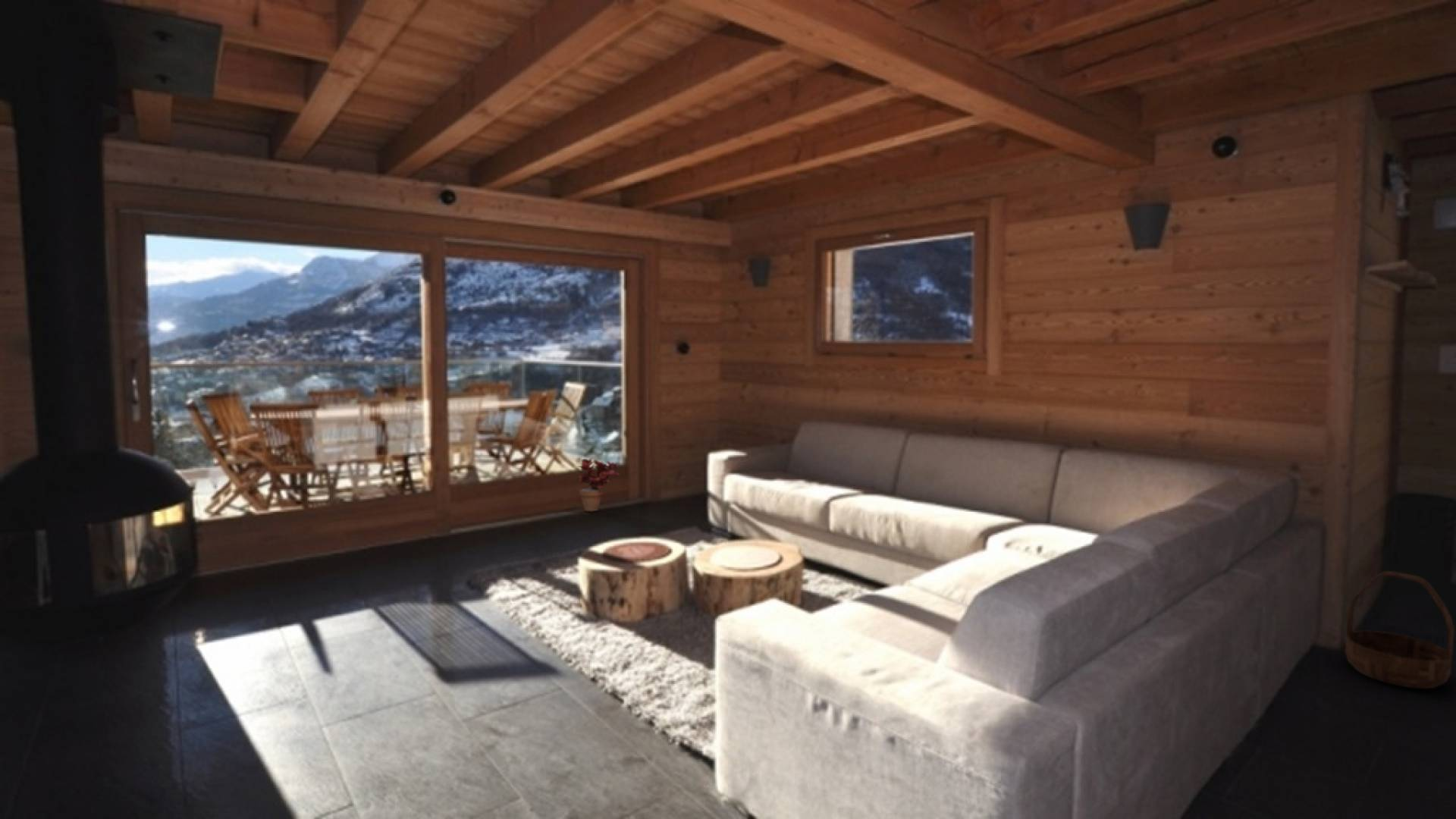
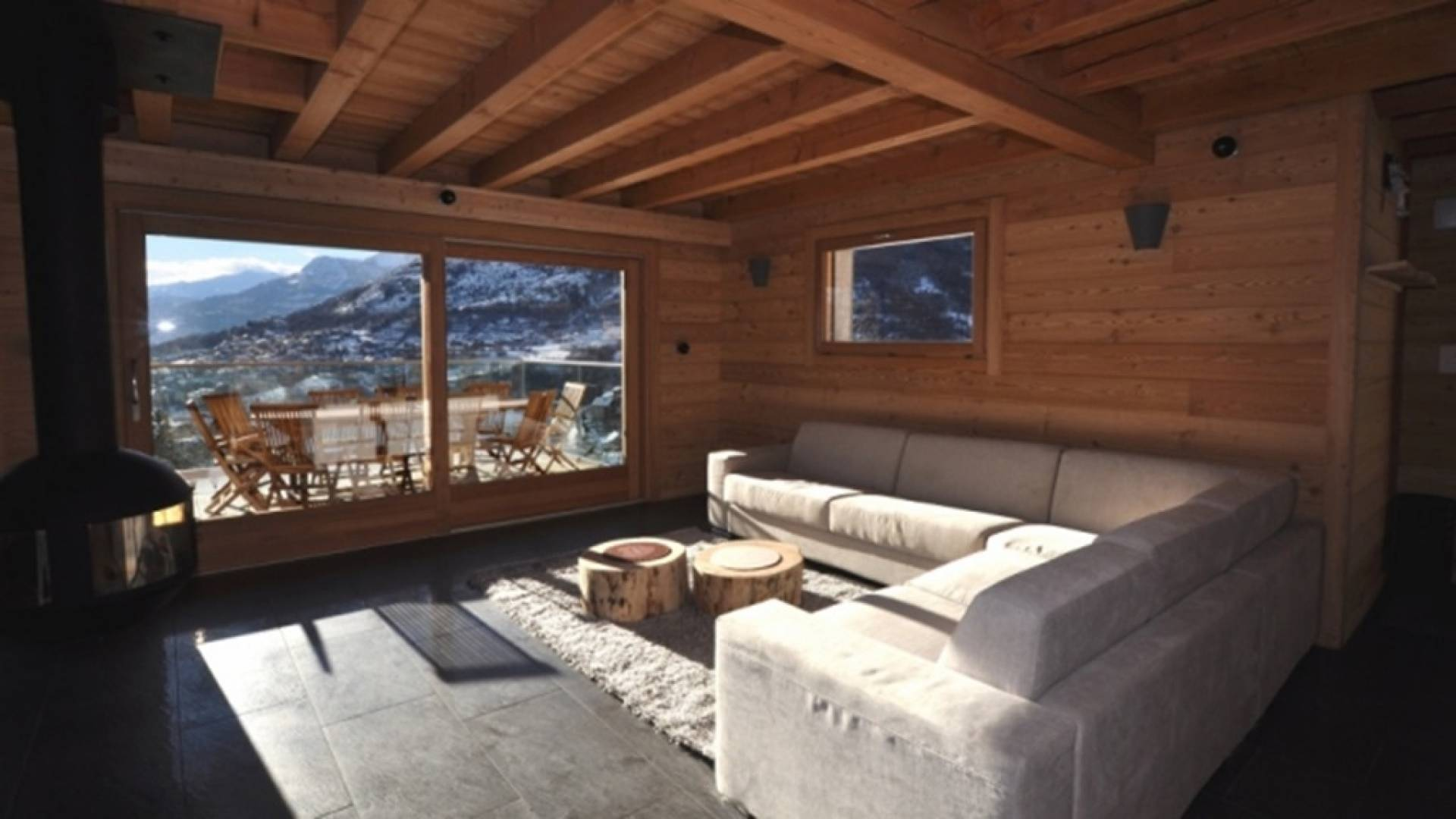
- potted plant (595, 484)
- basket (1397, 634)
